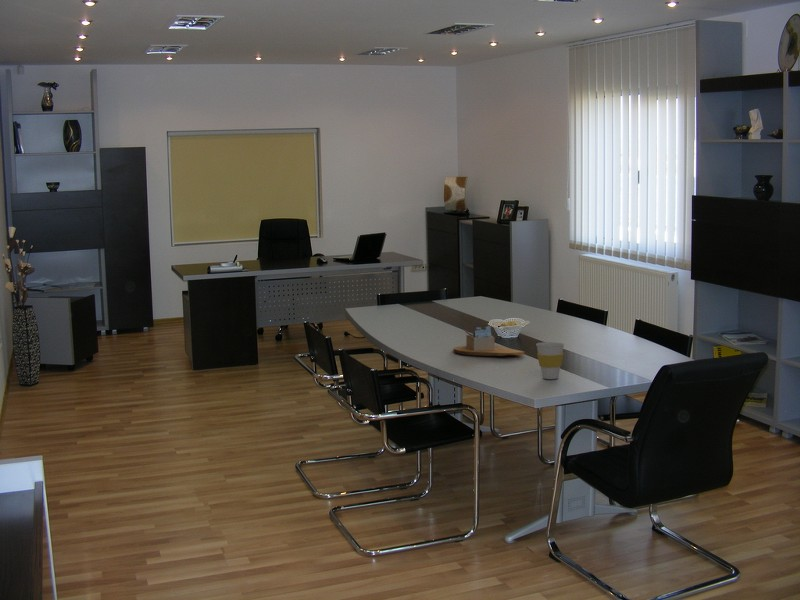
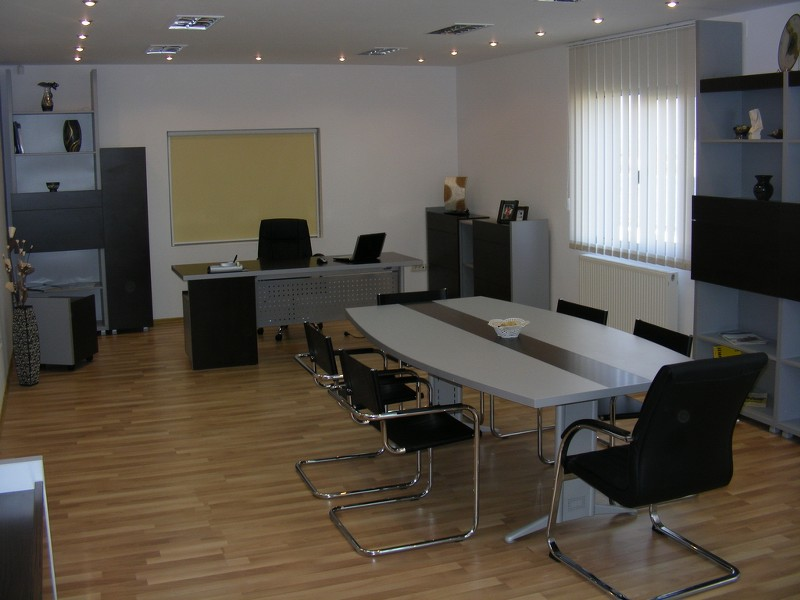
- cup (550, 361)
- desk organizer (488, 337)
